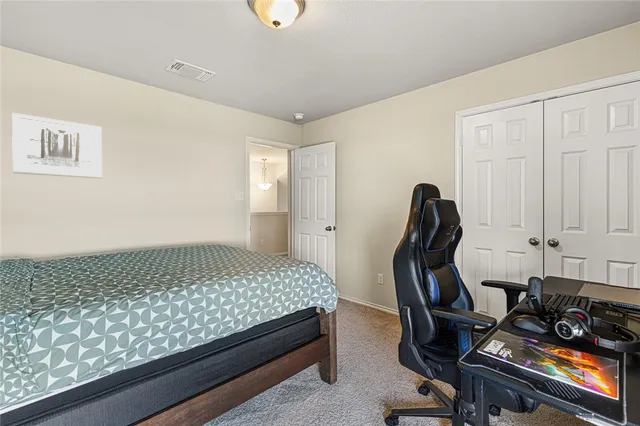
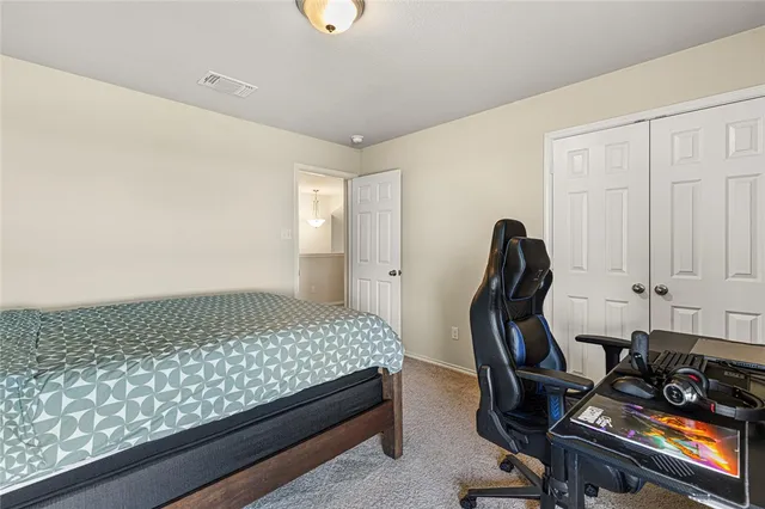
- wall art (60, 148)
